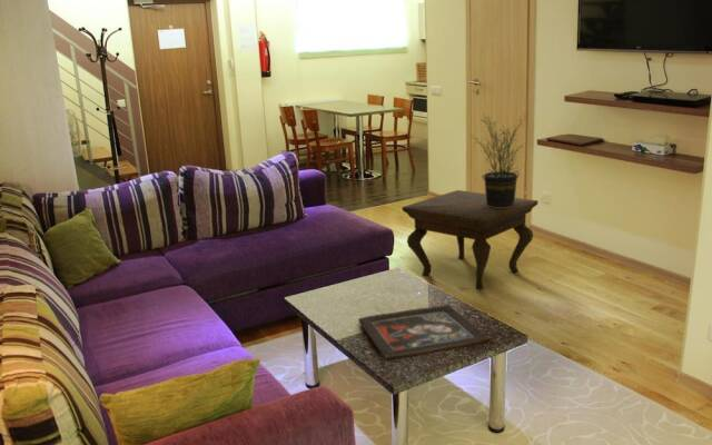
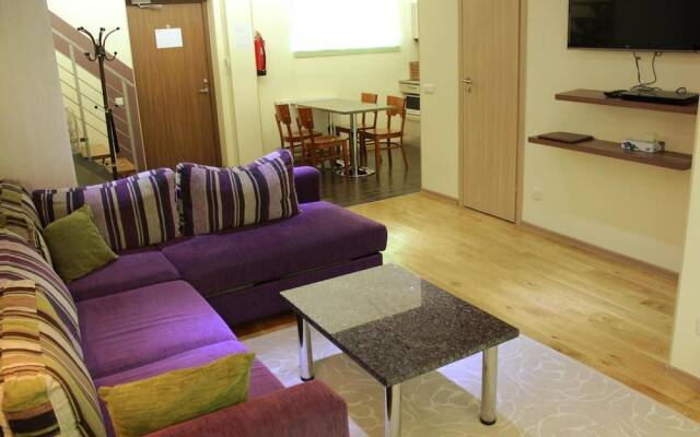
- side table (469, 238)
- potted plant (497, 159)
- religious icon (422, 329)
